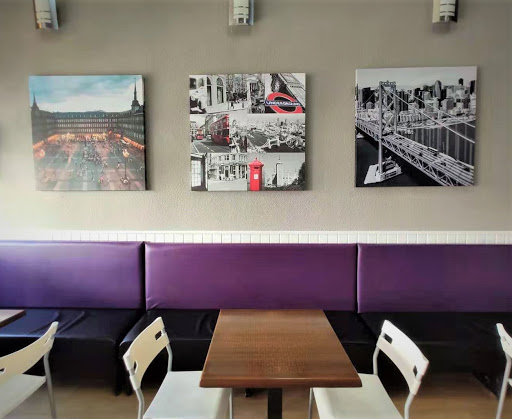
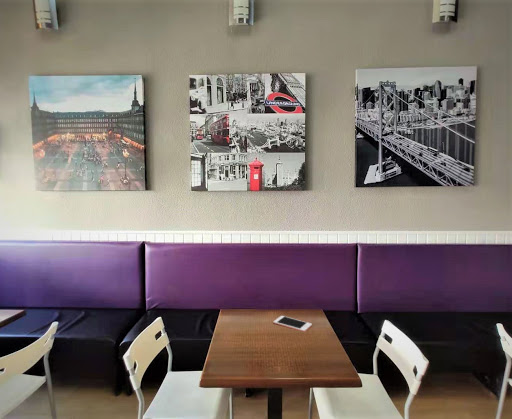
+ cell phone (292, 323)
